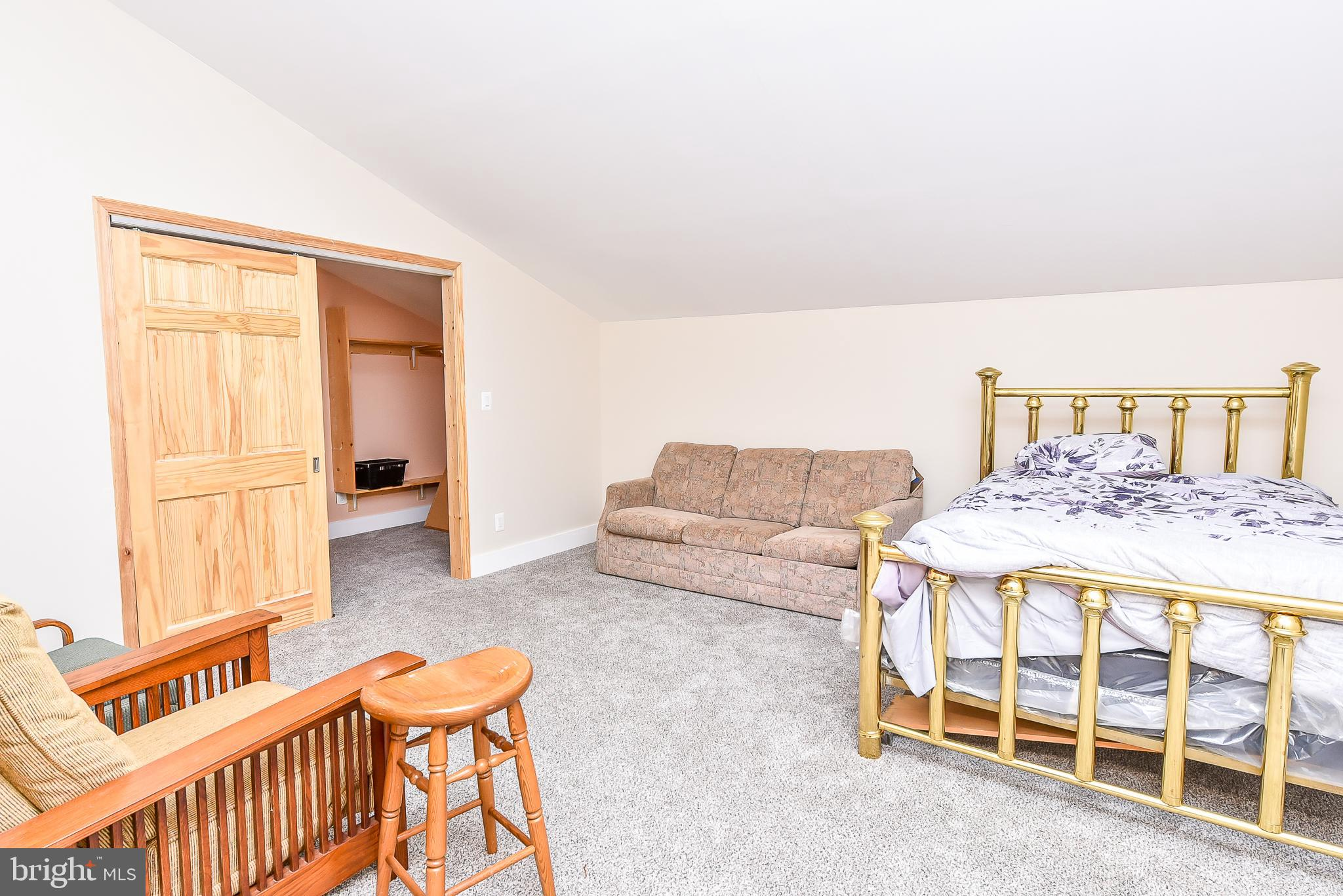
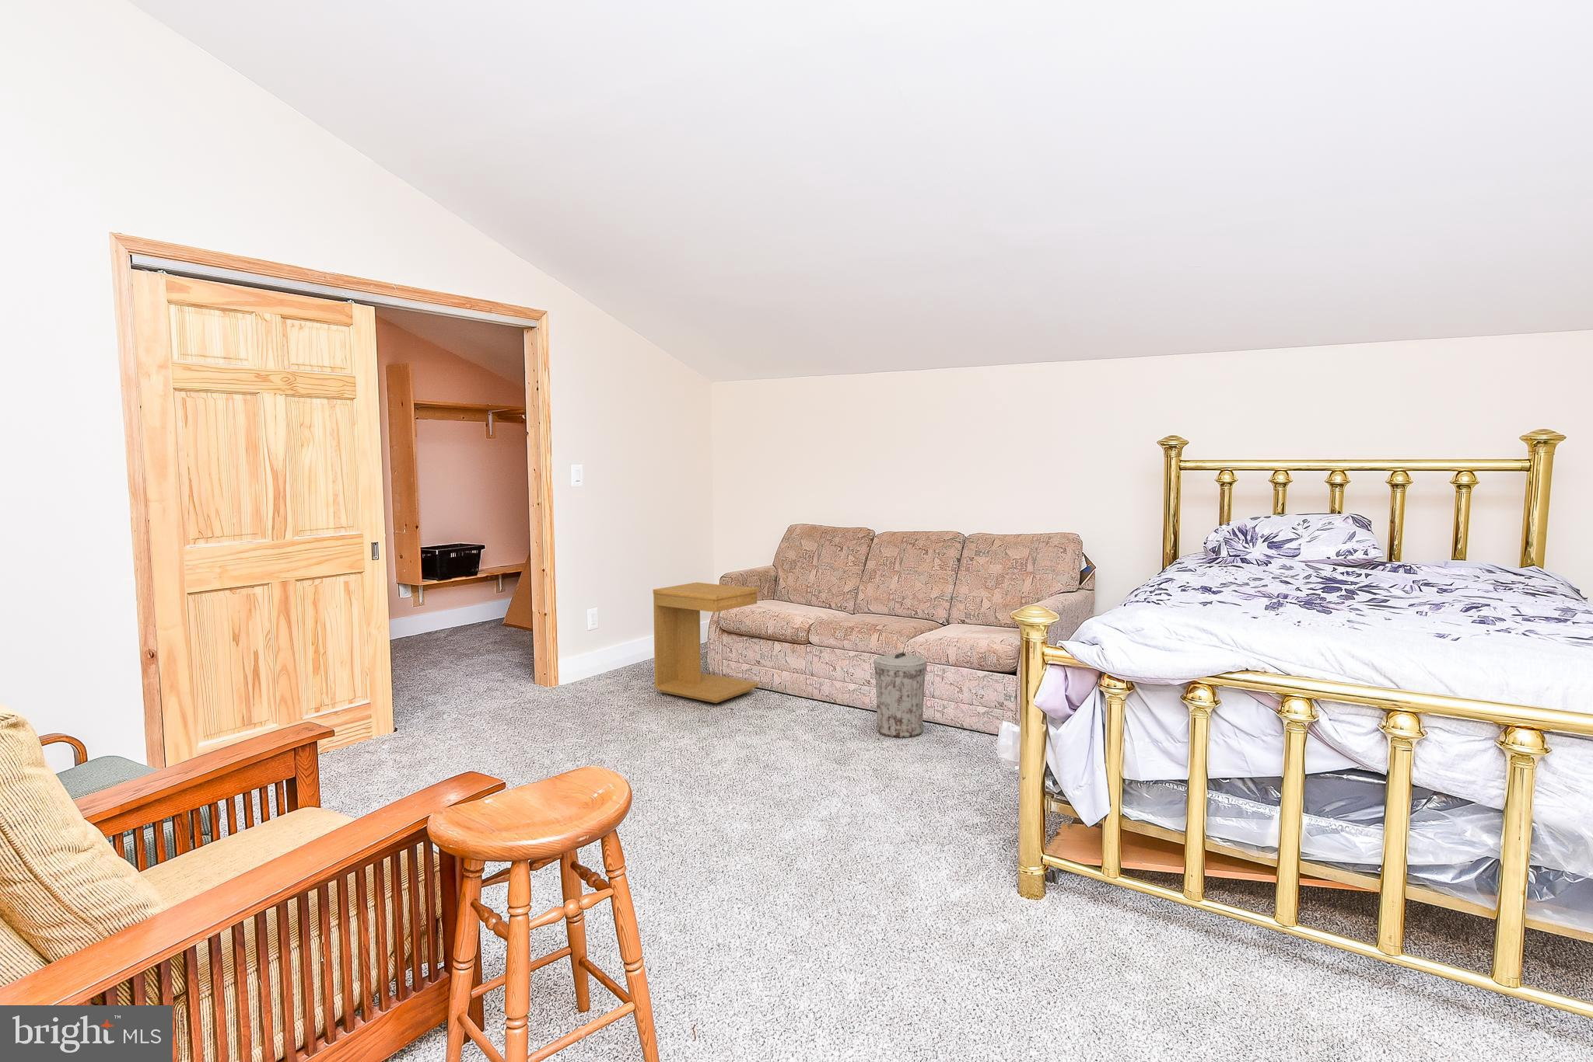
+ side table (700, 641)
+ trash can (900, 692)
